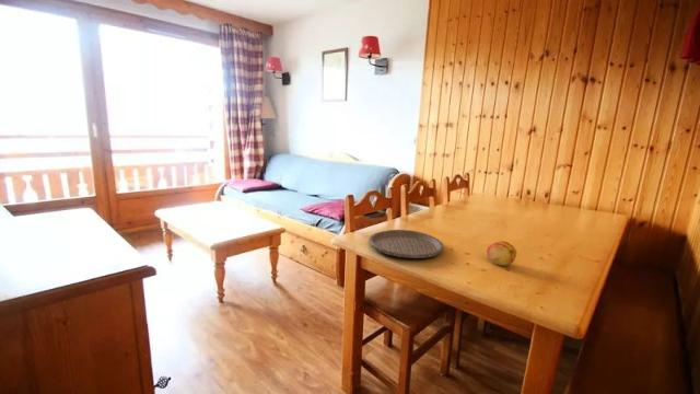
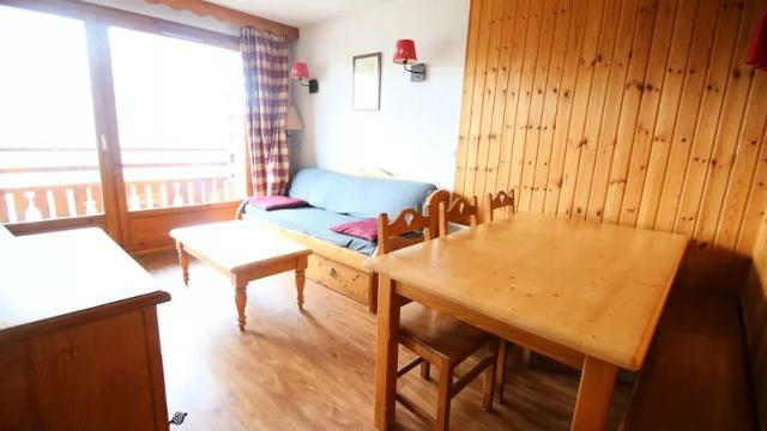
- plate (405, 243)
- fruit (501, 252)
